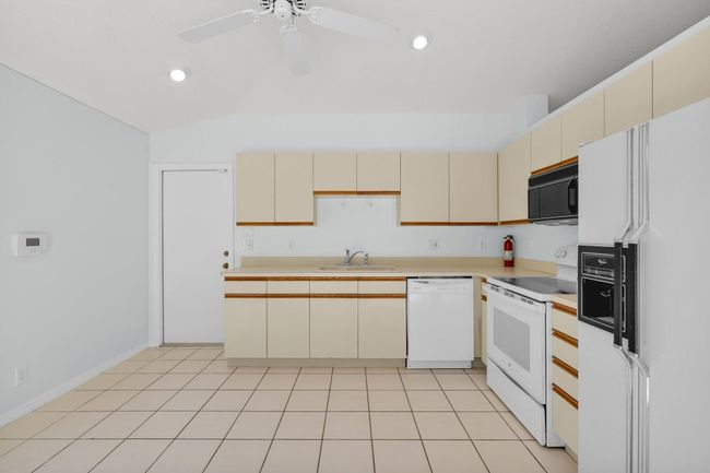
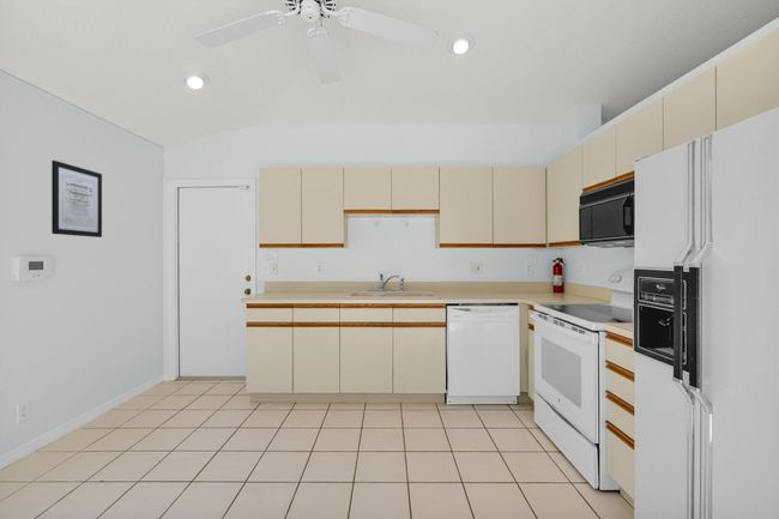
+ wall art (78, 201)
